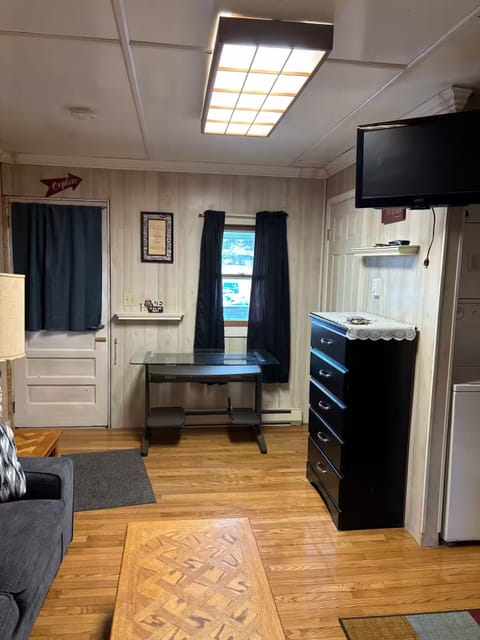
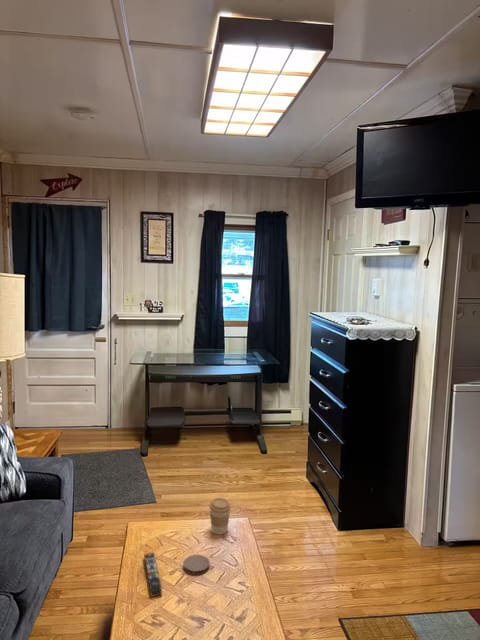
+ coffee cup (219, 515)
+ coaster (196, 564)
+ remote control (152, 573)
